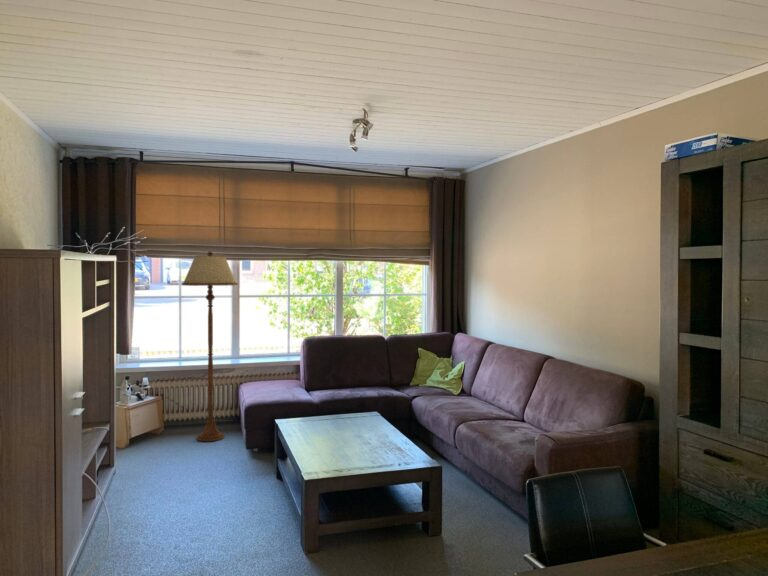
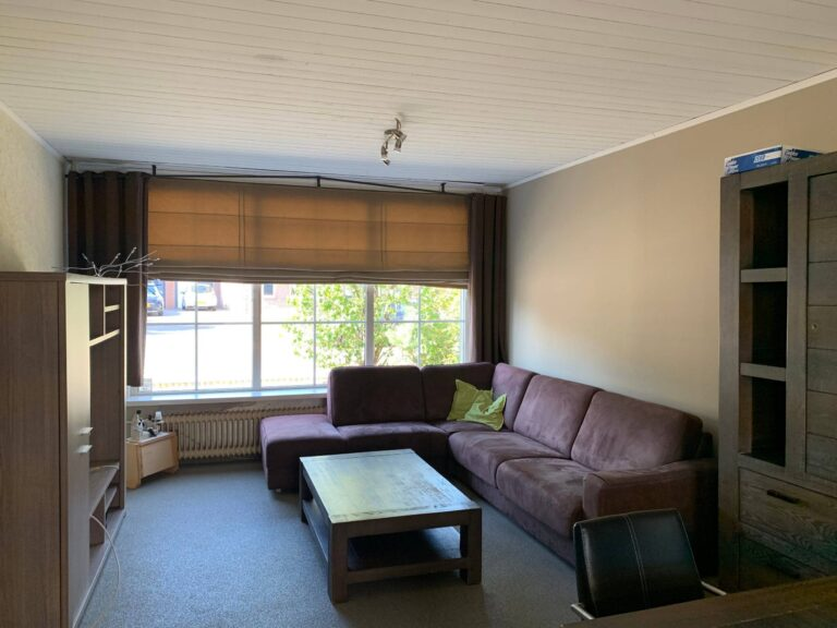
- floor lamp (210, 344)
